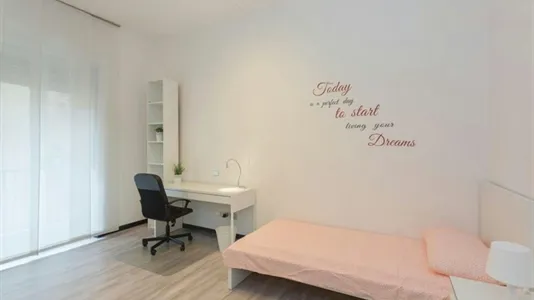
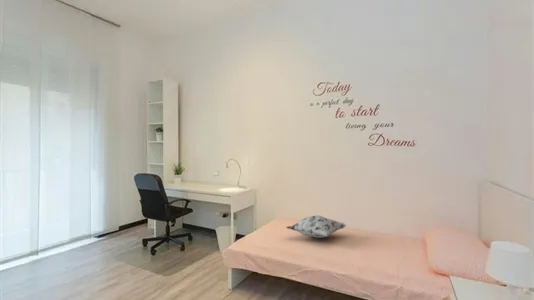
+ decorative pillow (316, 226)
